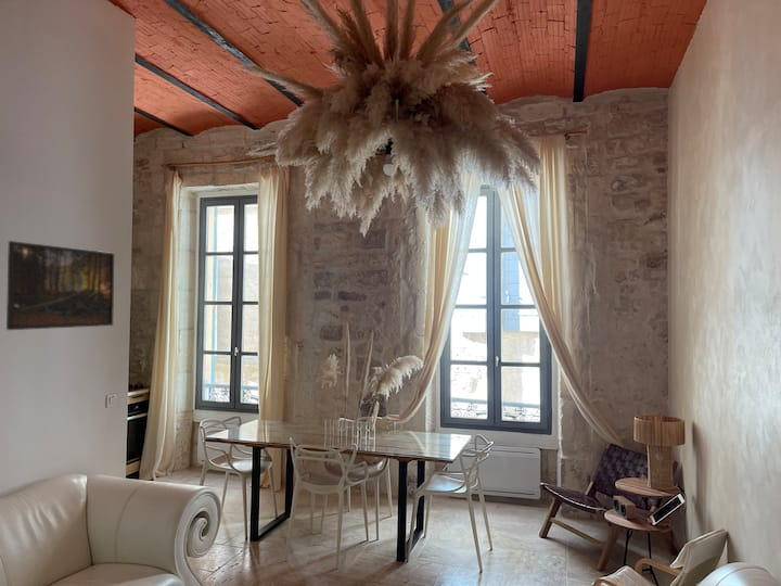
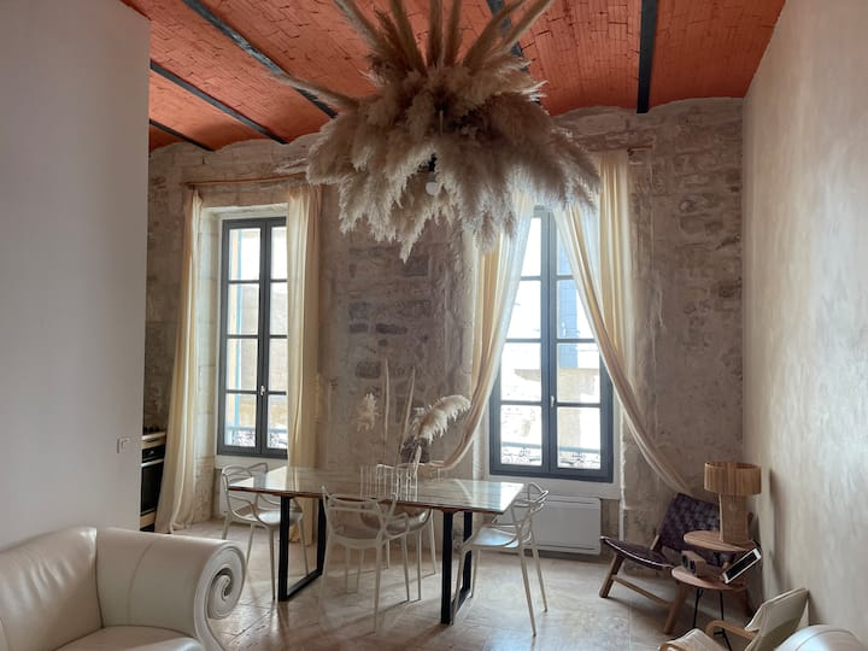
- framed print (65, 286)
